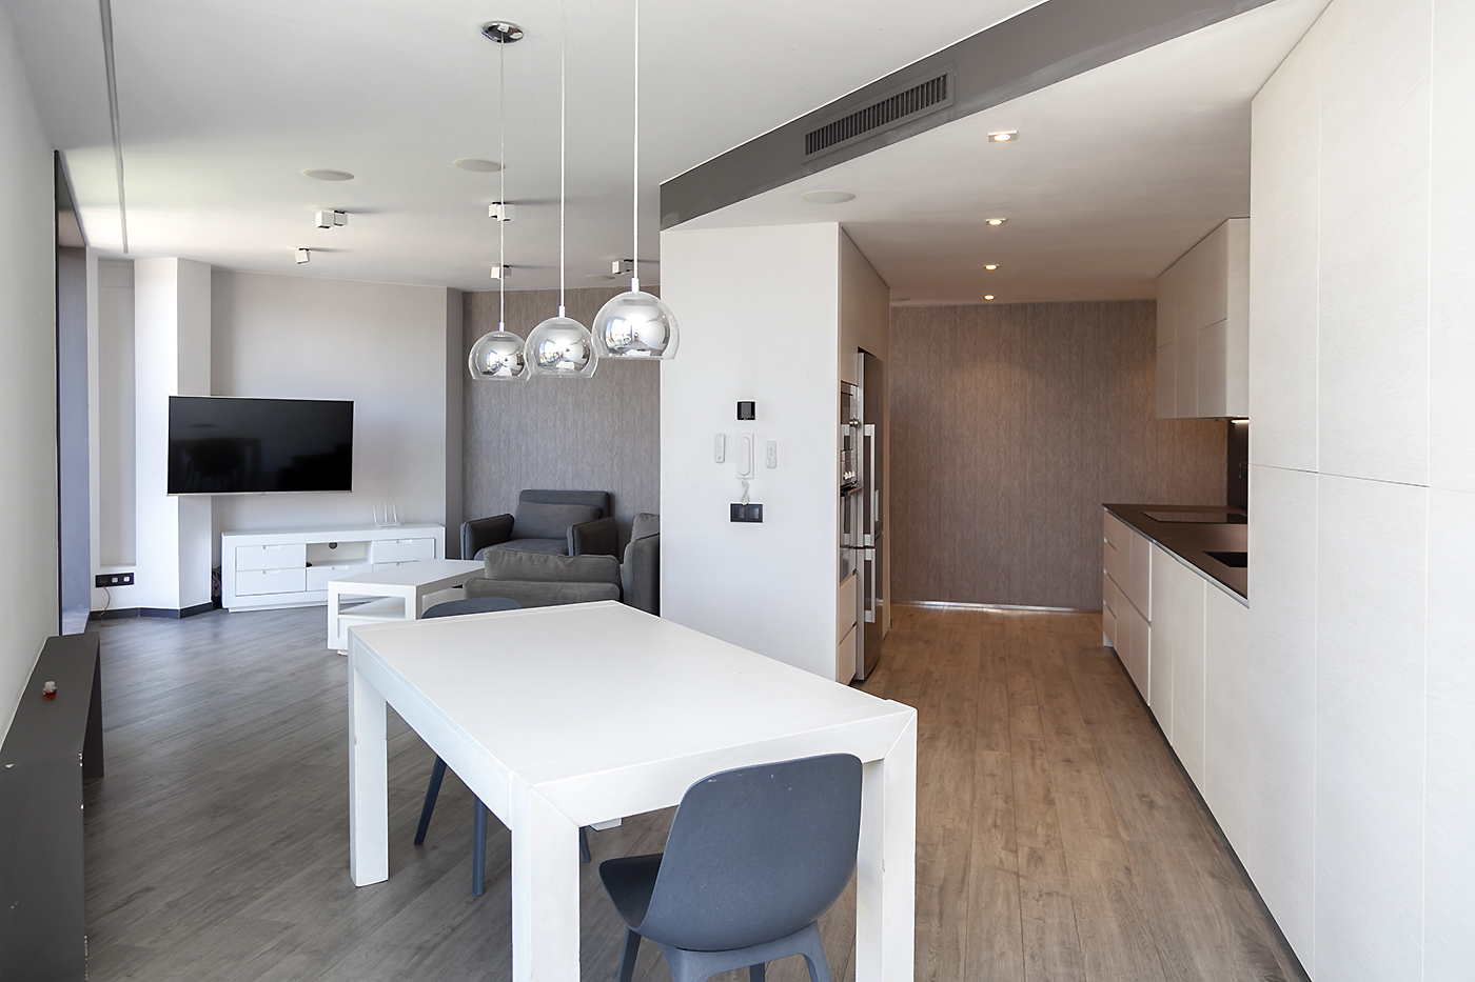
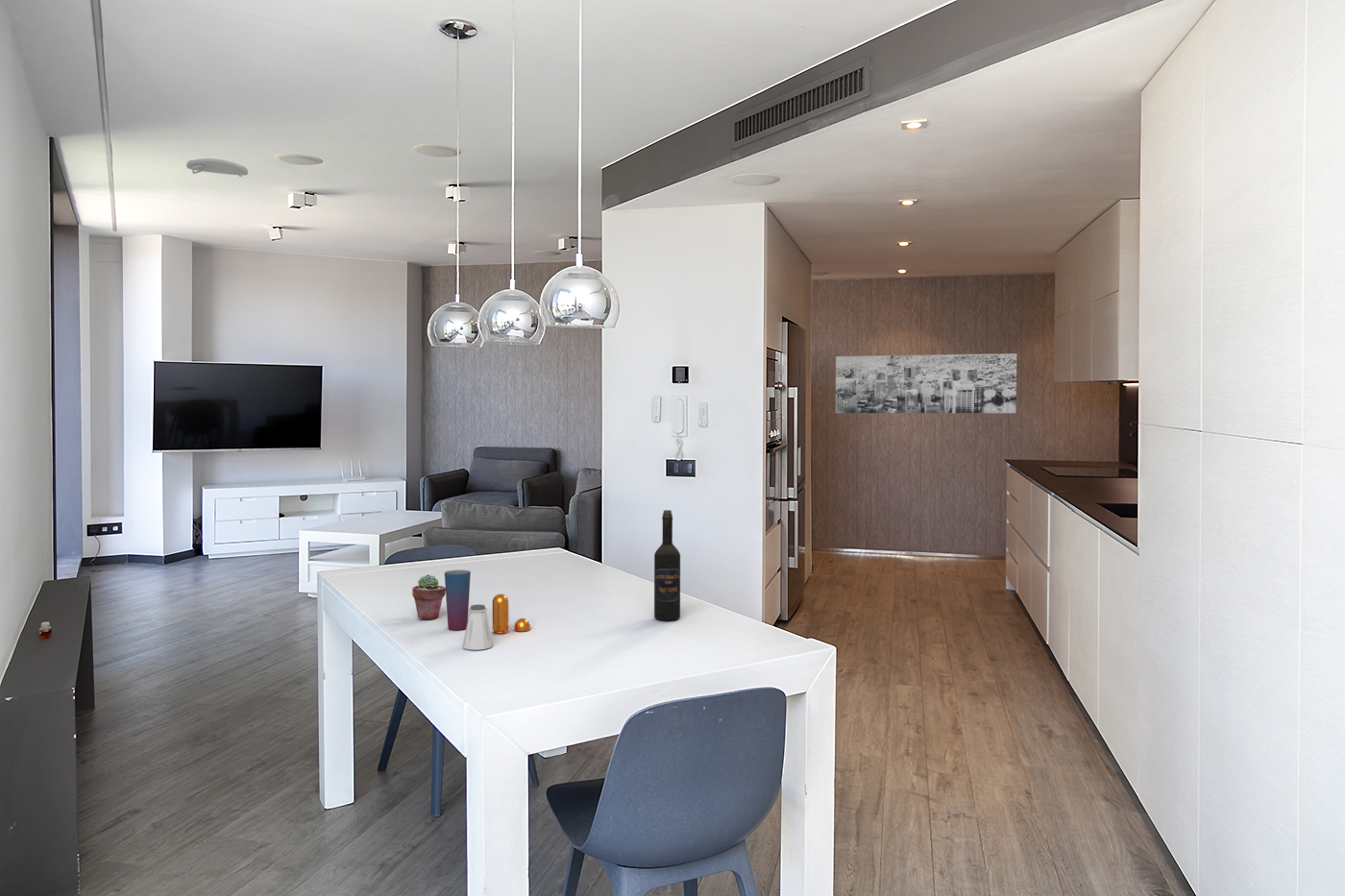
+ cup (457, 599)
+ wall art (923, 384)
+ saltshaker (477, 625)
+ pepper shaker (507, 612)
+ potted succulent (428, 595)
+ wine bottle (667, 564)
+ smoke detector (217, 169)
